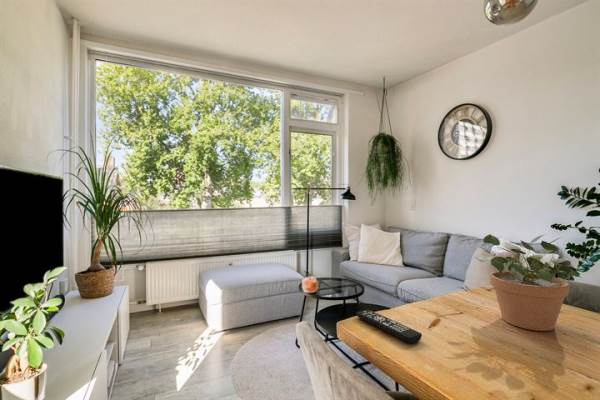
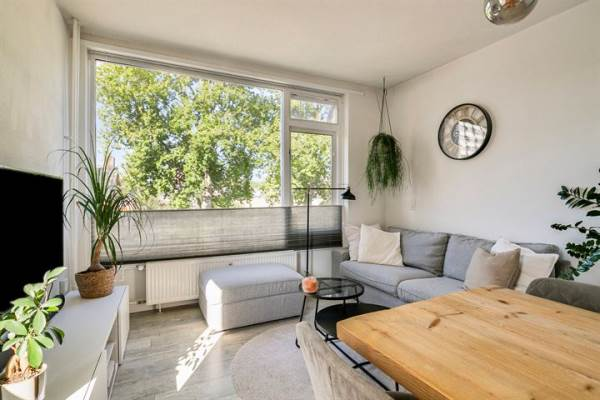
- remote control (386, 324)
- potted plant (528, 277)
